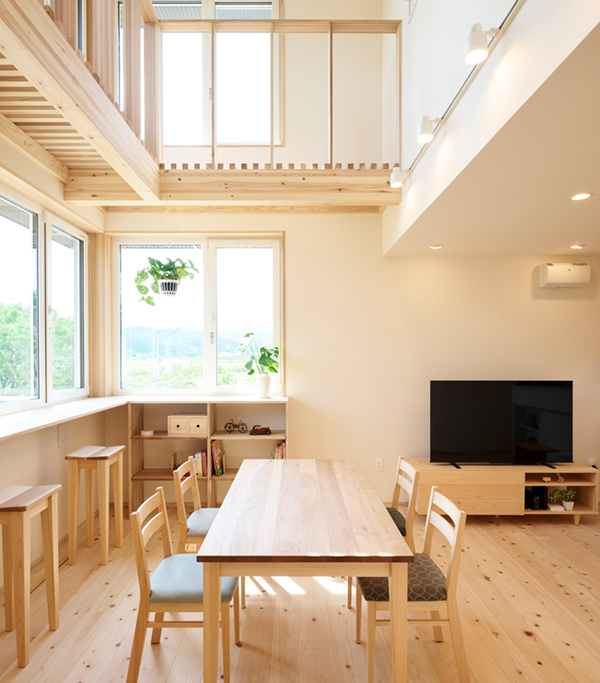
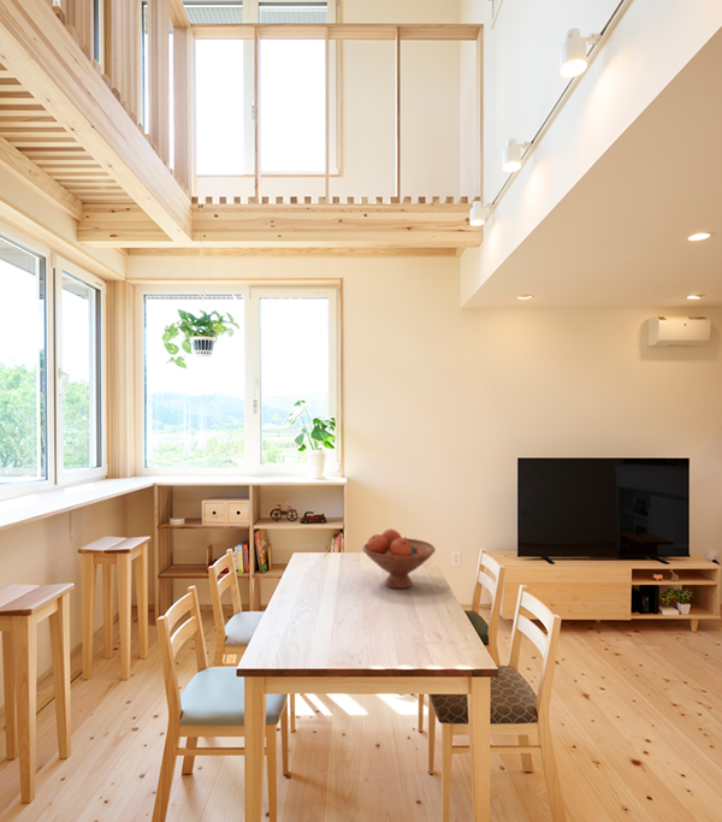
+ fruit bowl (398, 558)
